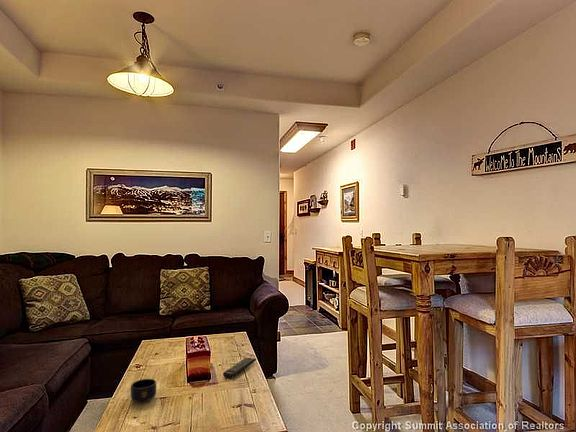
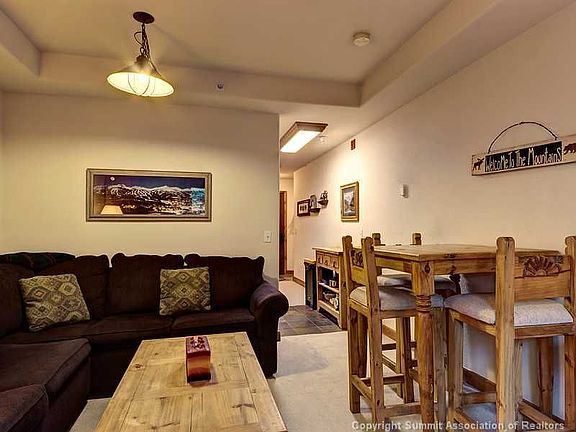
- mug (143, 390)
- remote control (240, 367)
